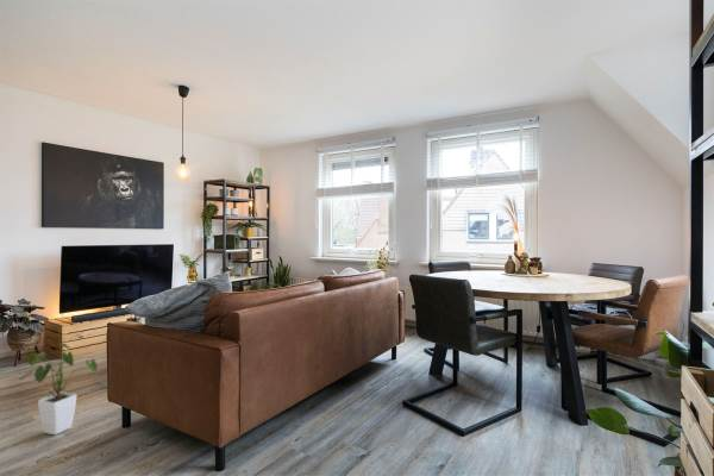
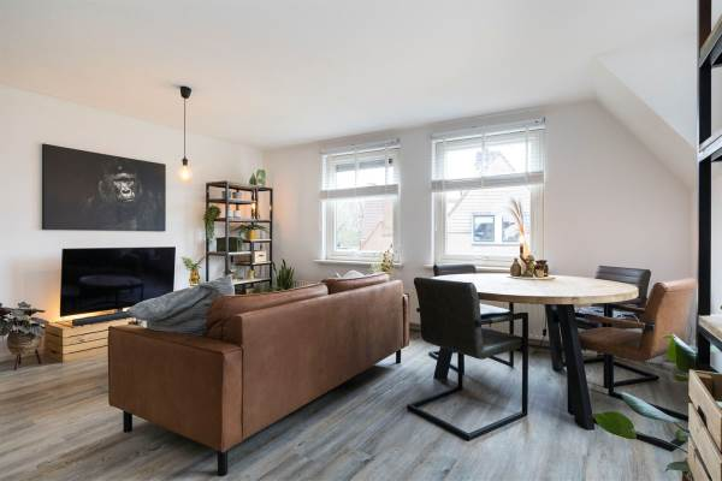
- house plant (63, 387)
